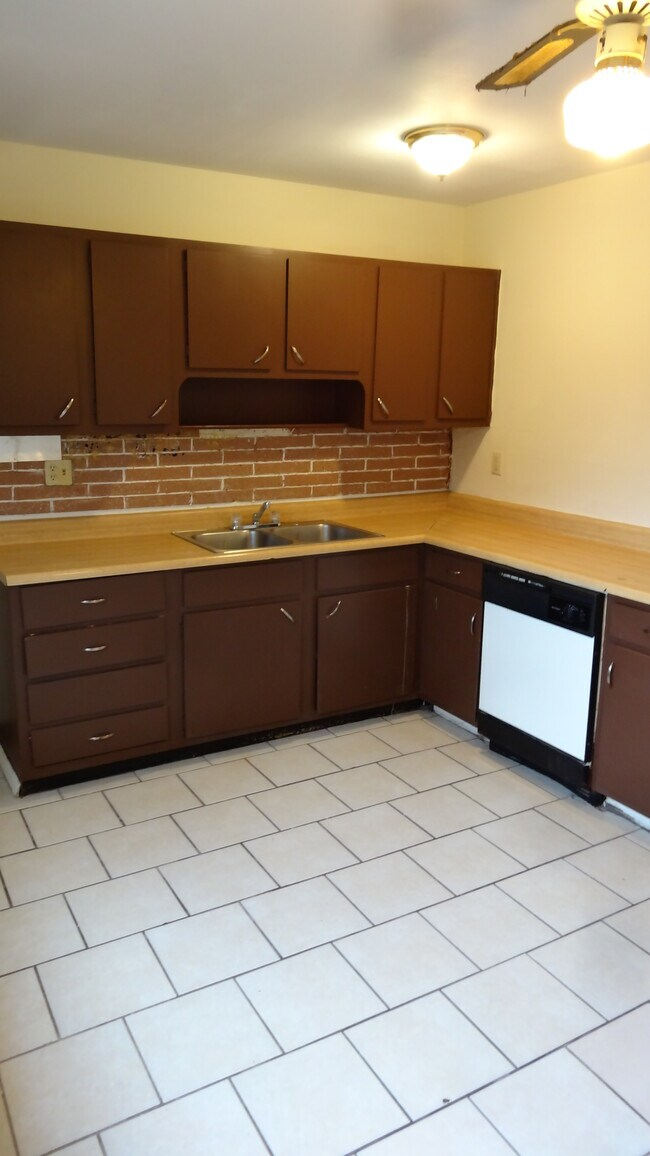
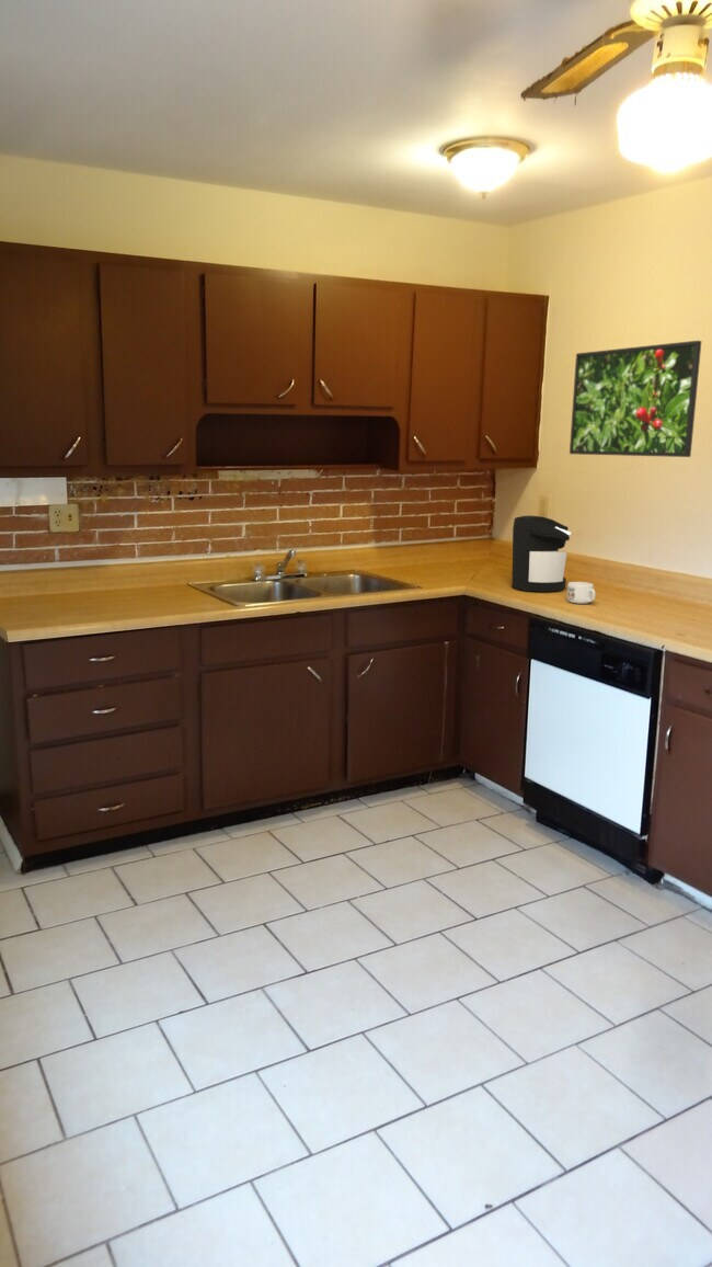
+ mug (583, 593)
+ coffee maker (542, 551)
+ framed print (630, 401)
